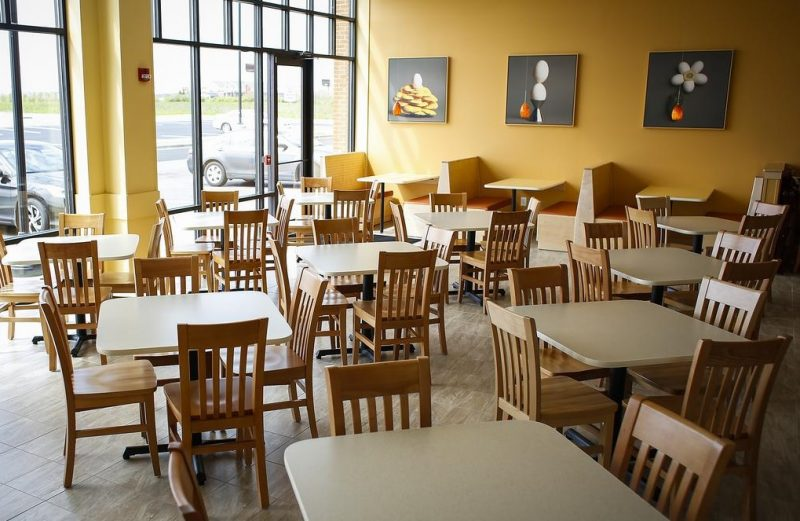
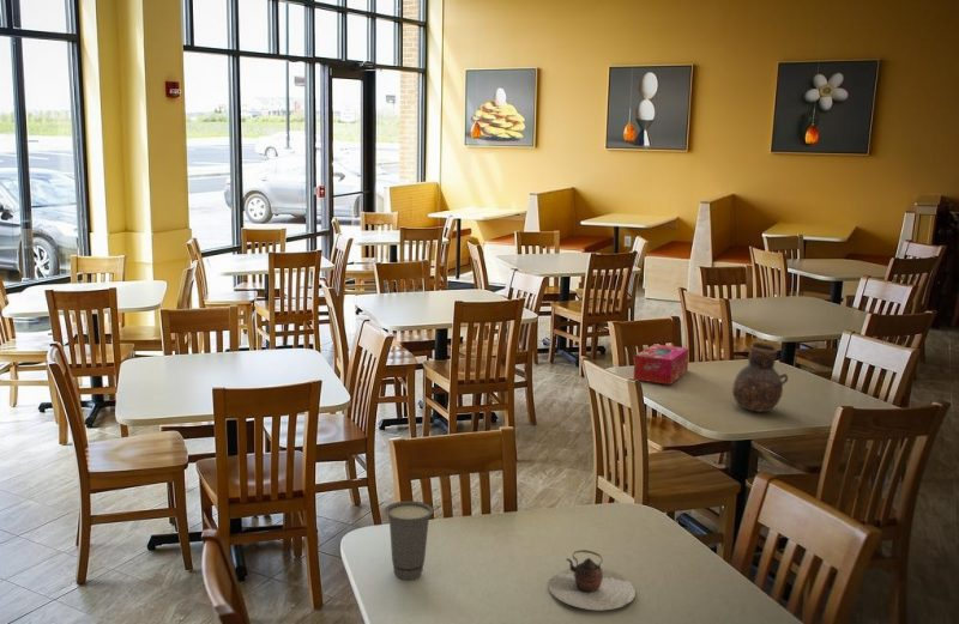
+ tissue box (662, 363)
+ teapot (592, 569)
+ vase (758, 376)
+ cup (408, 541)
